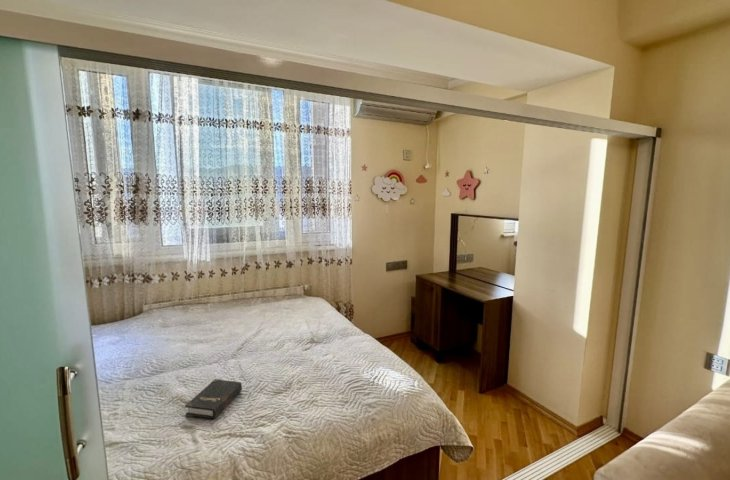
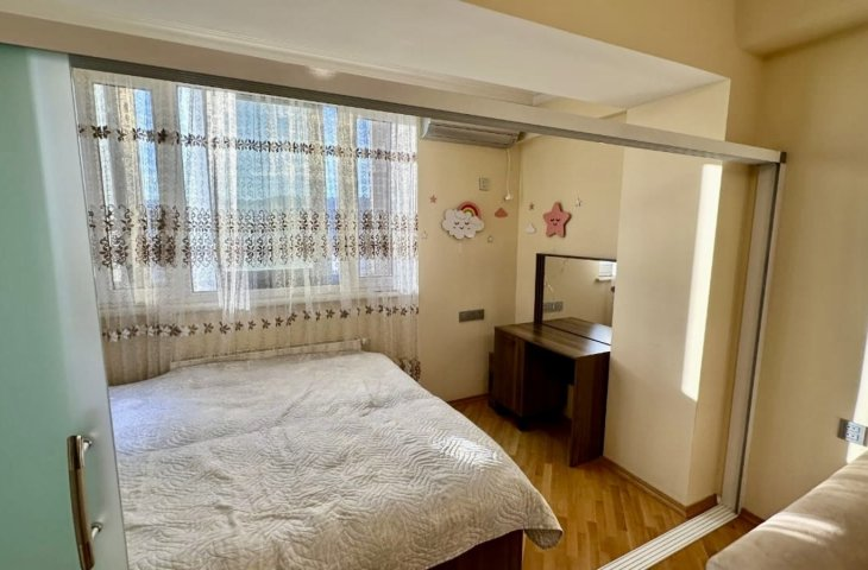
- hardback book (215, 398)
